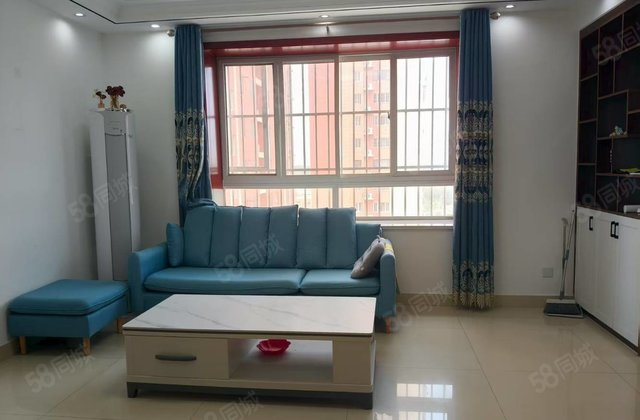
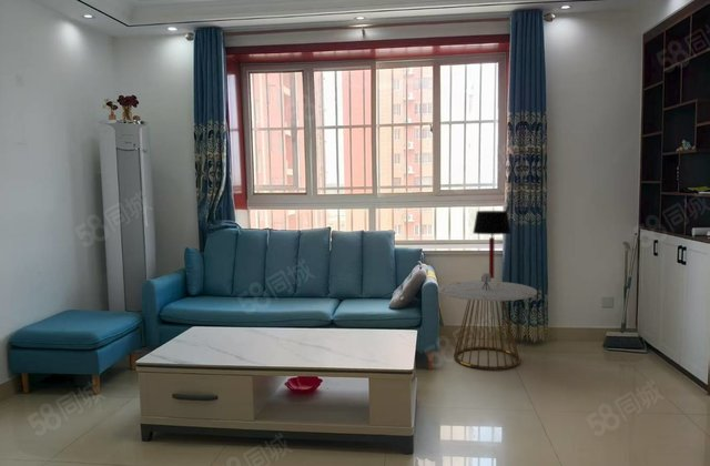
+ table lamp (491, 252)
+ side table (487, 316)
